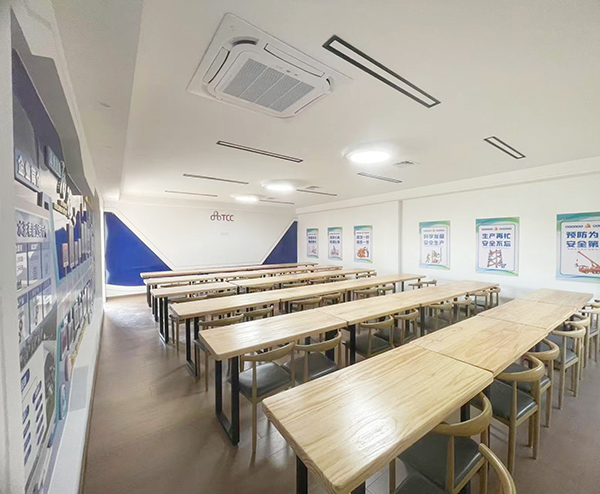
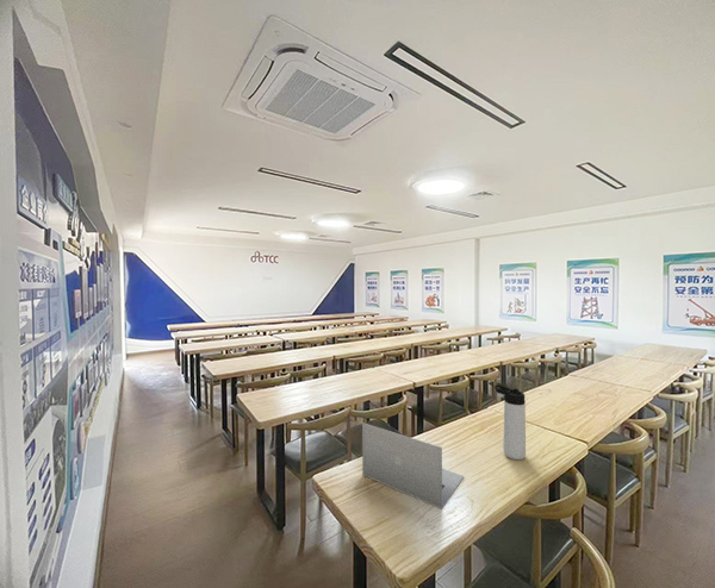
+ laptop (412, 449)
+ thermos bottle (509, 420)
